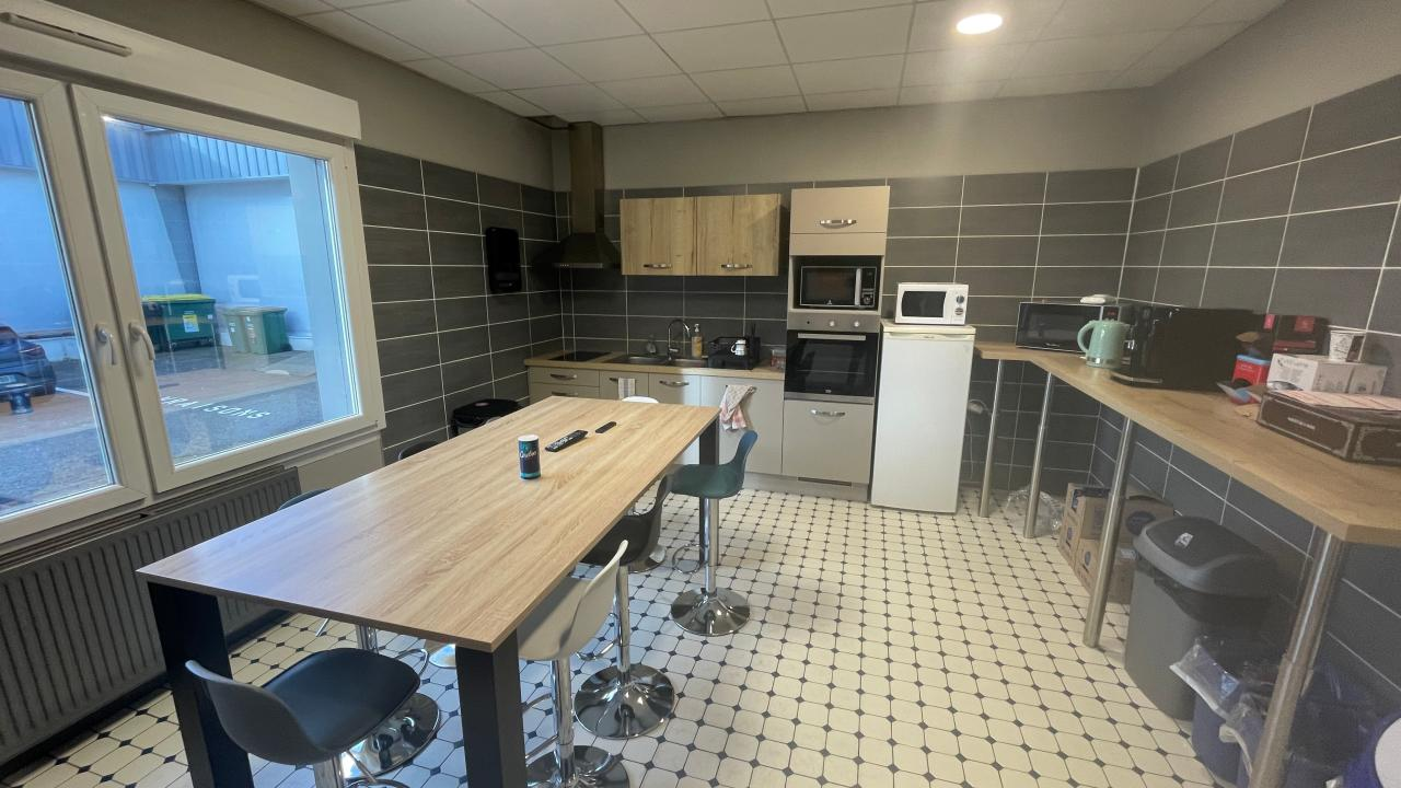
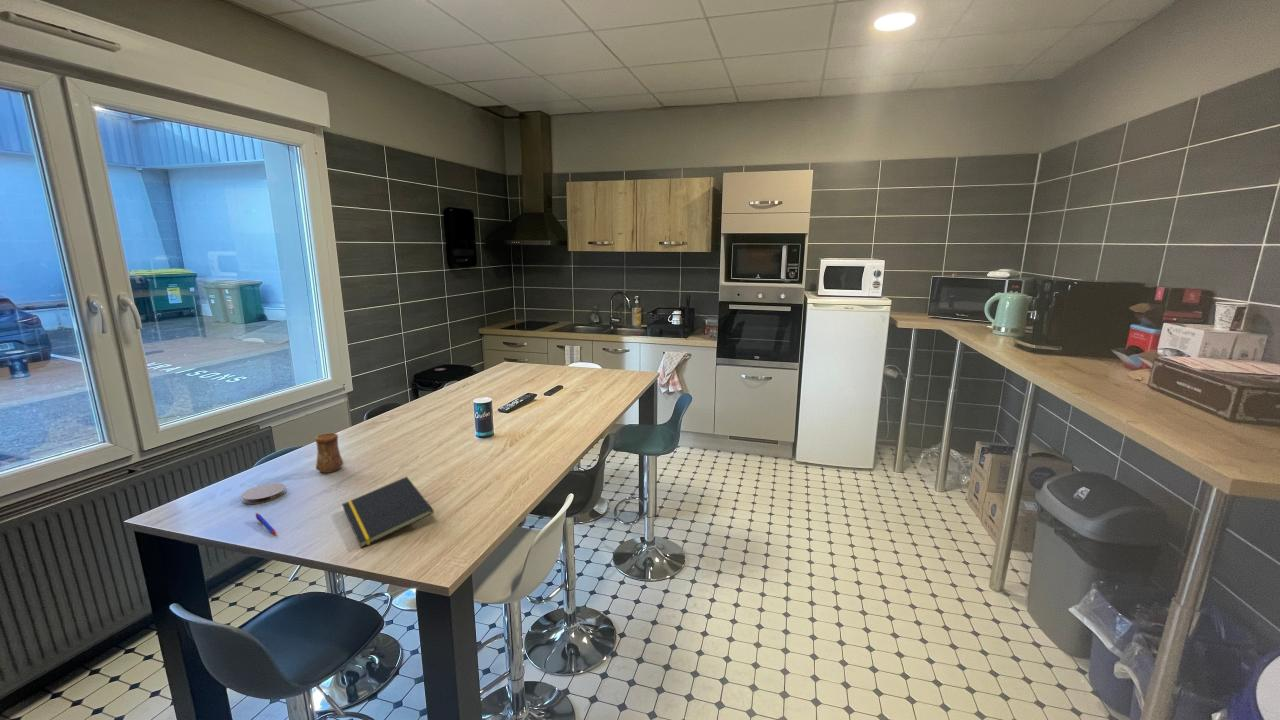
+ cup (328, 452)
+ coaster (264, 493)
+ notepad (386, 508)
+ pen (266, 524)
